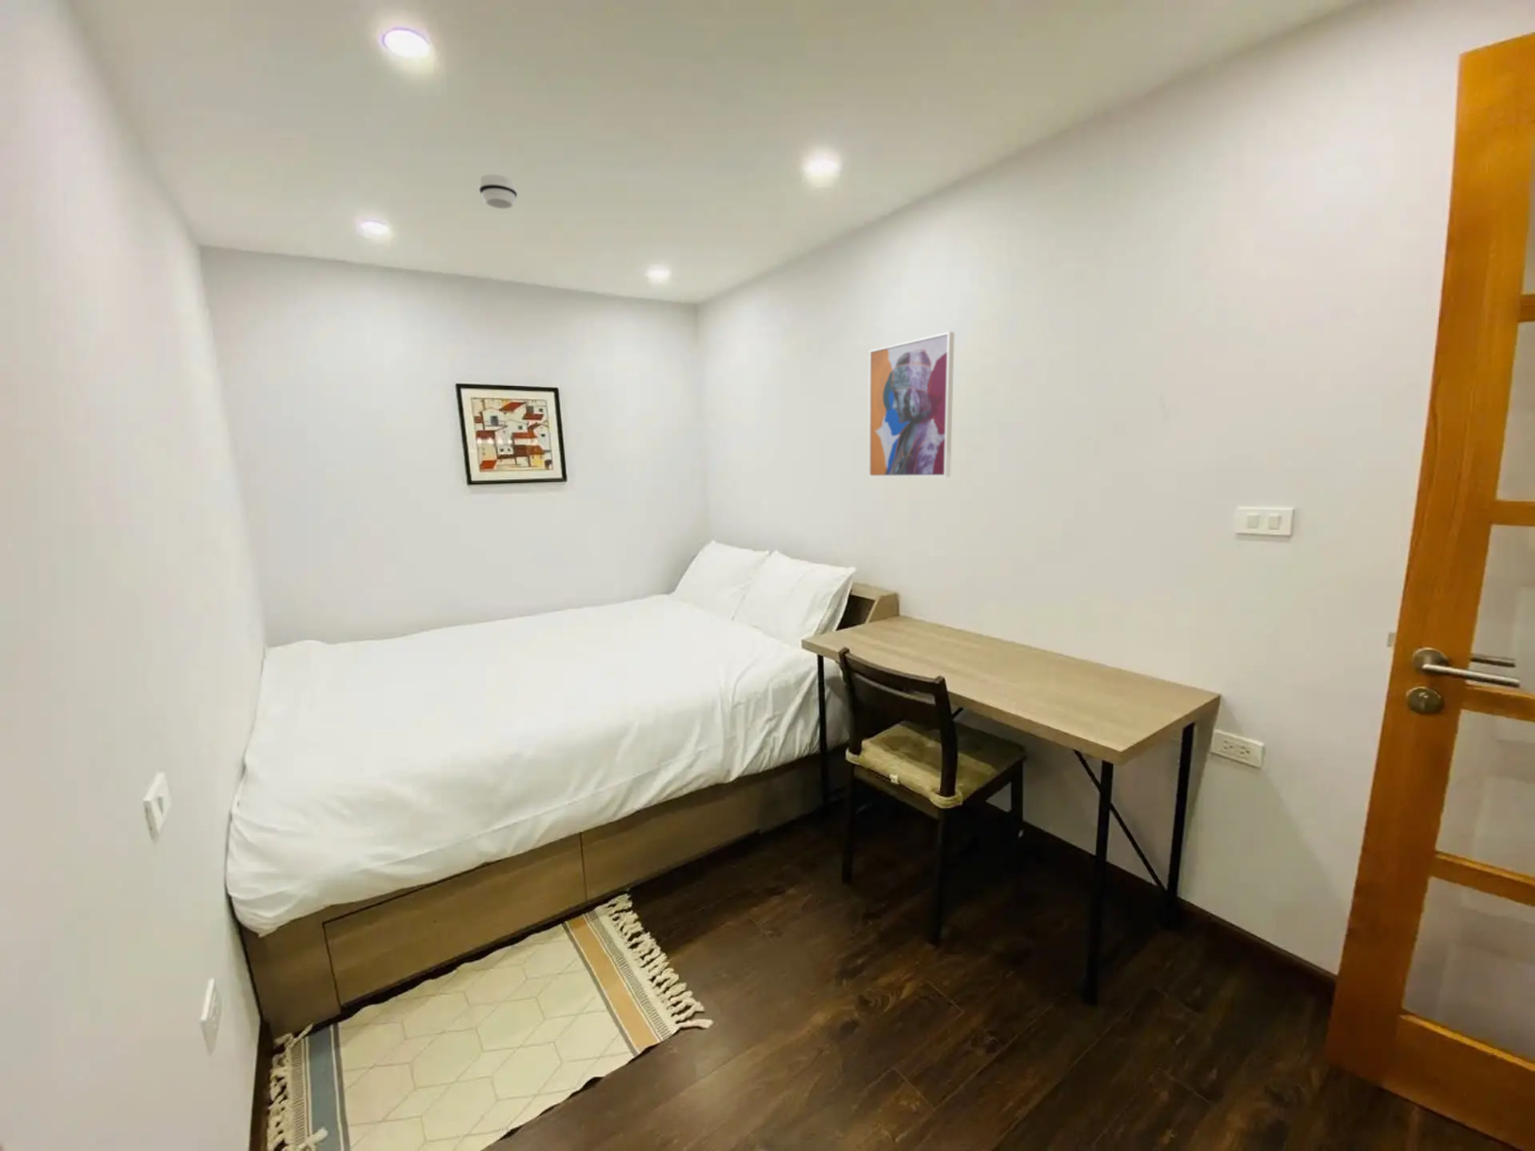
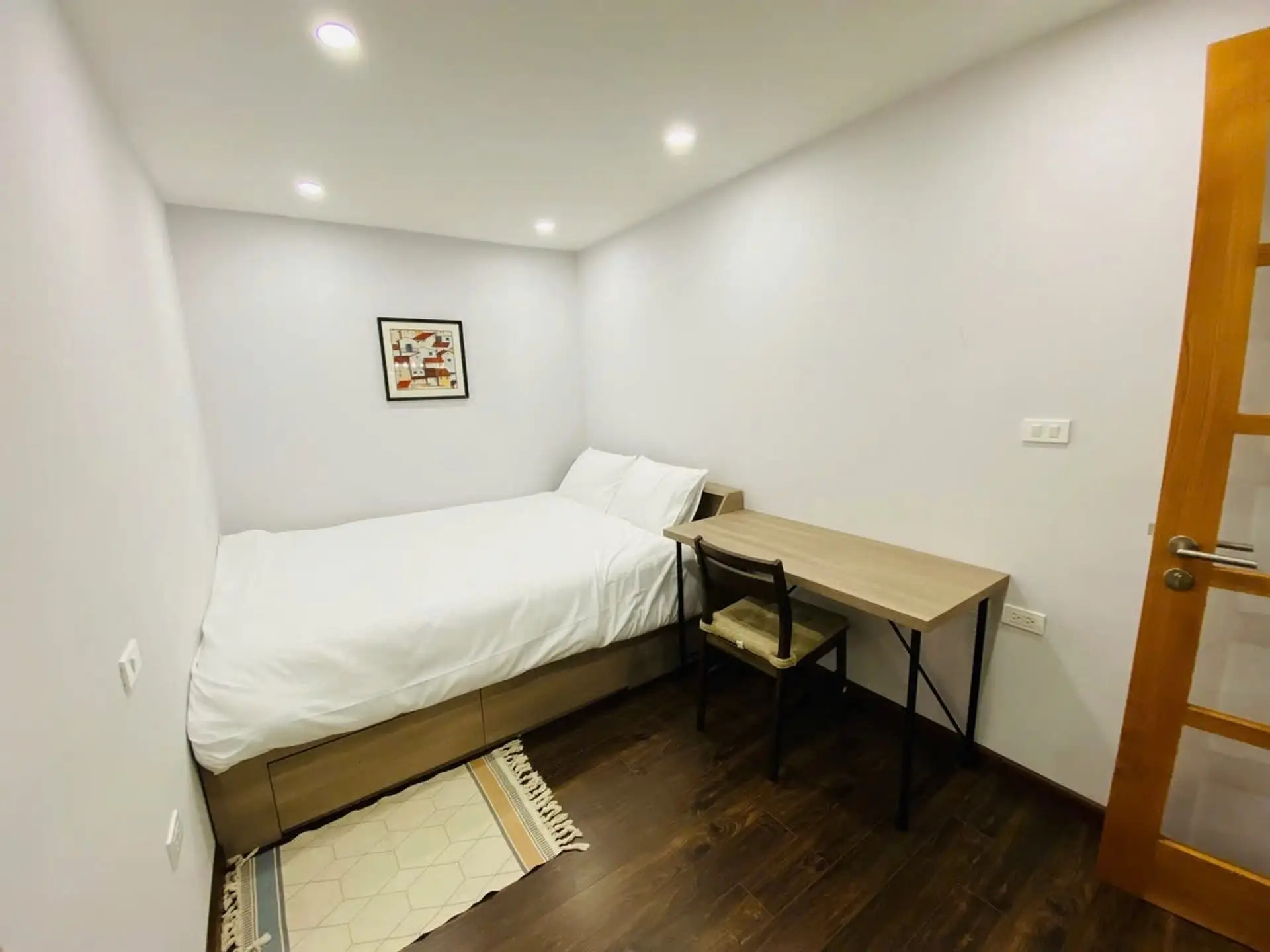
- wall art (908, 410)
- smoke detector (498, 192)
